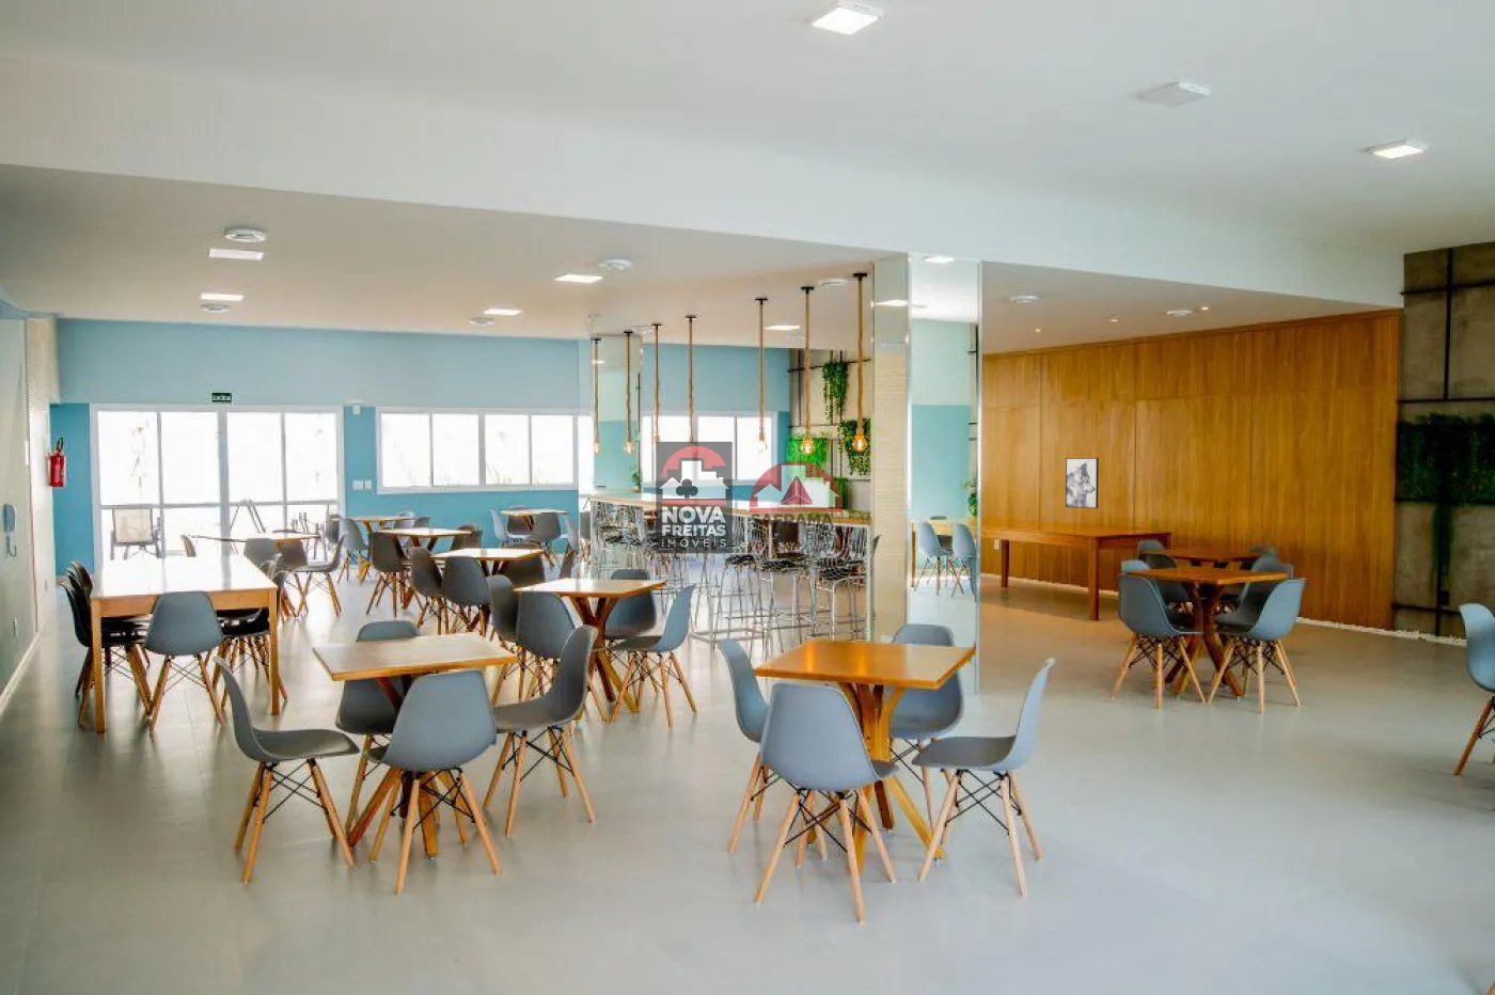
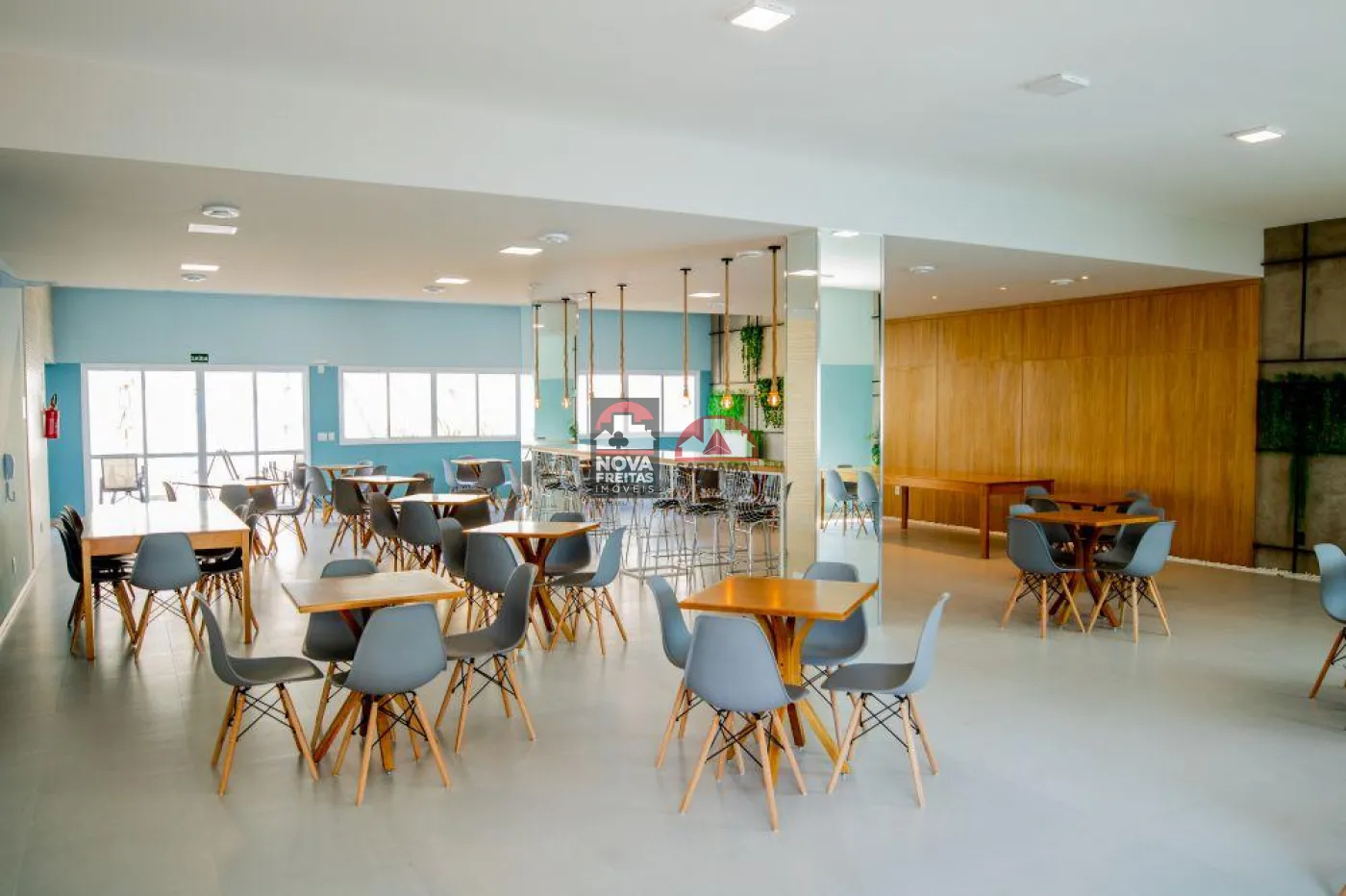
- wall art (1082, 483)
